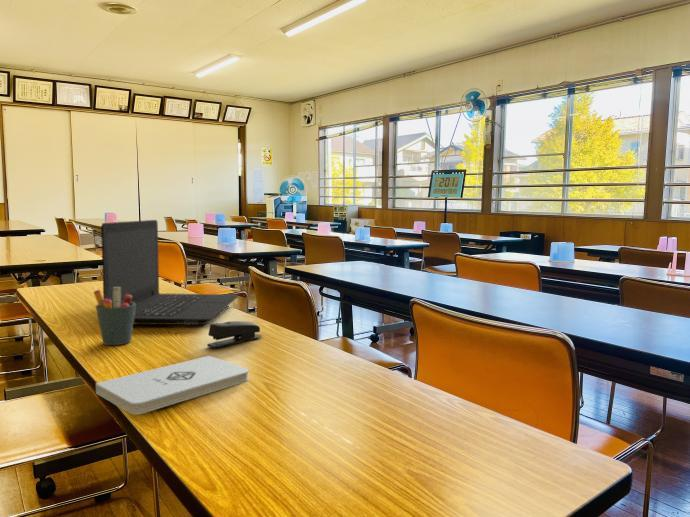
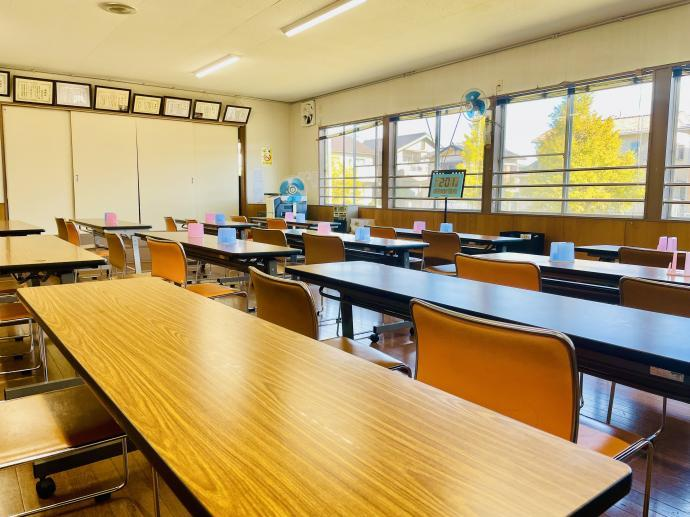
- pen holder (115, 313)
- stapler (235, 330)
- notepad (177, 381)
- laptop (158, 266)
